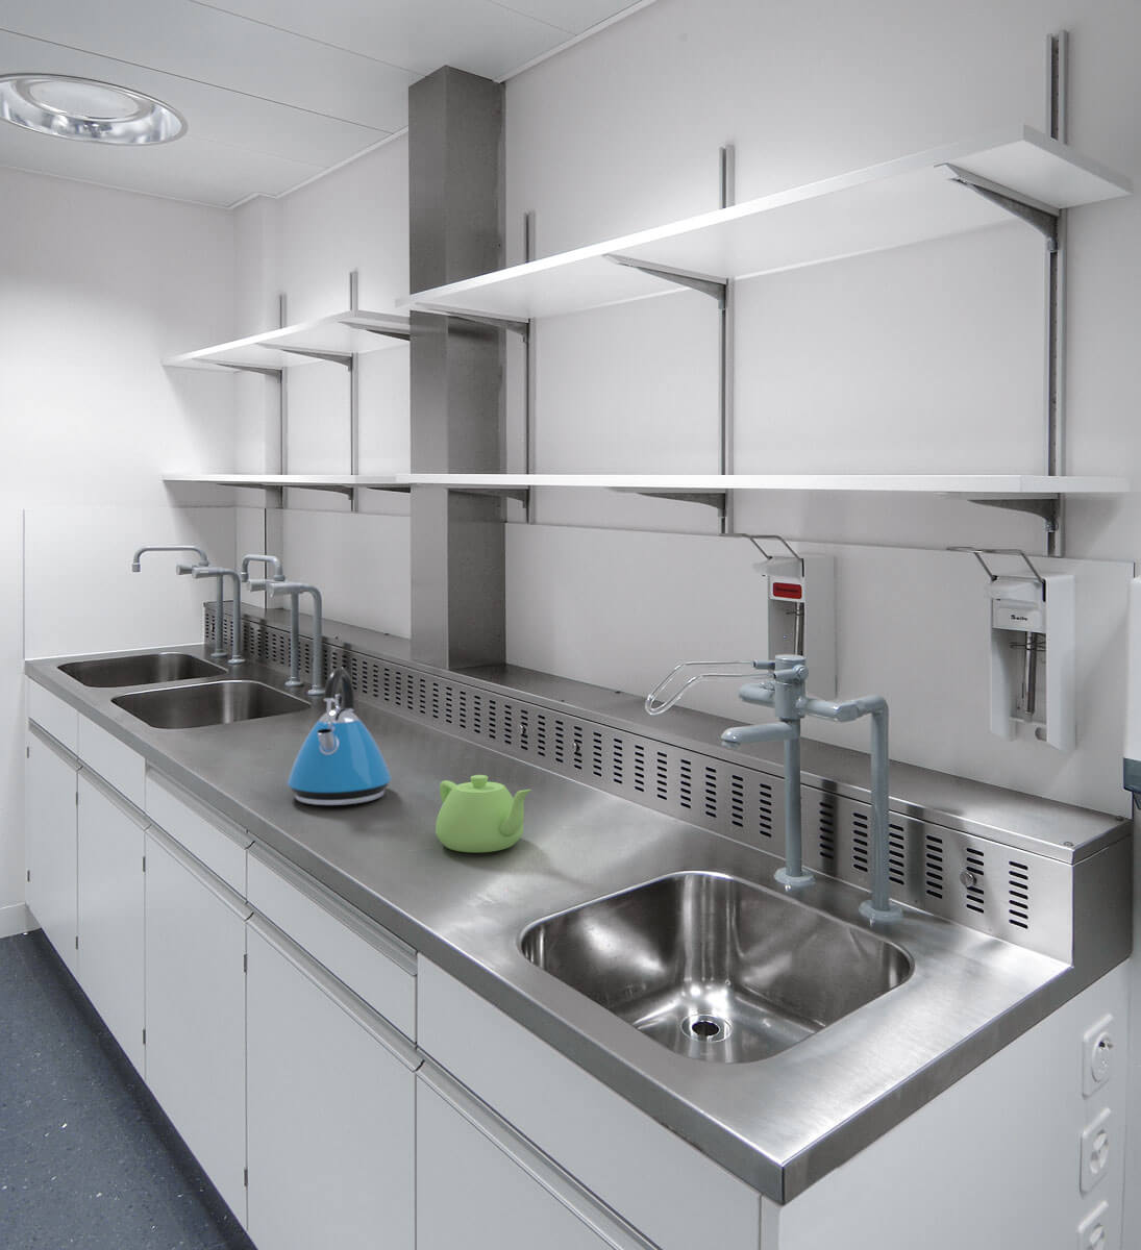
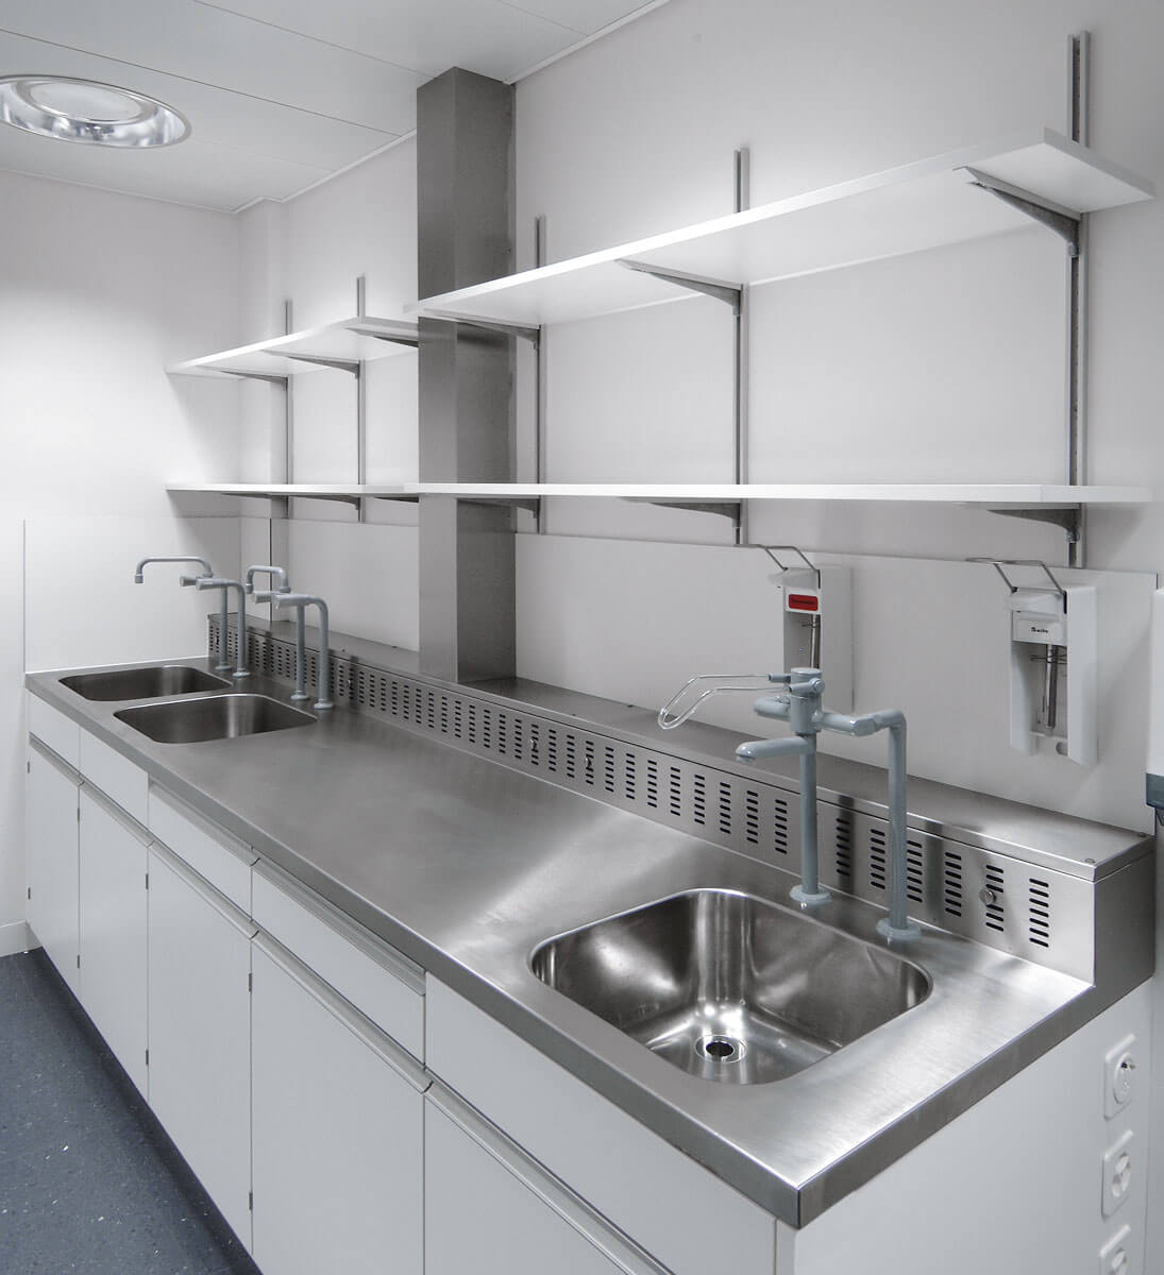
- kettle (340, 732)
- teapot (483, 810)
